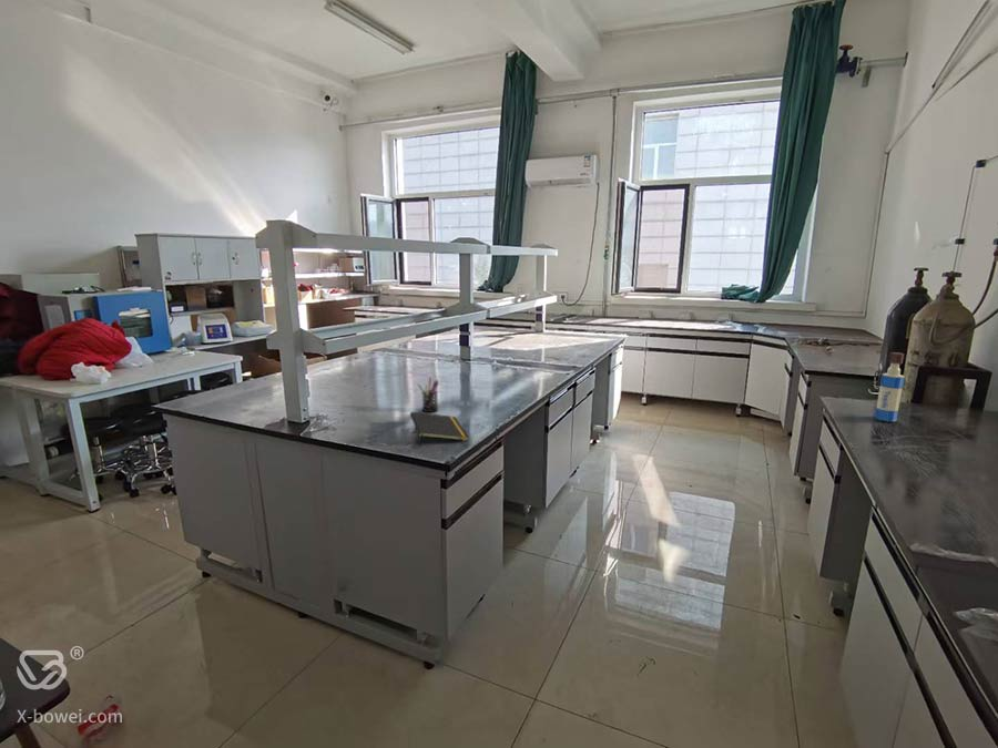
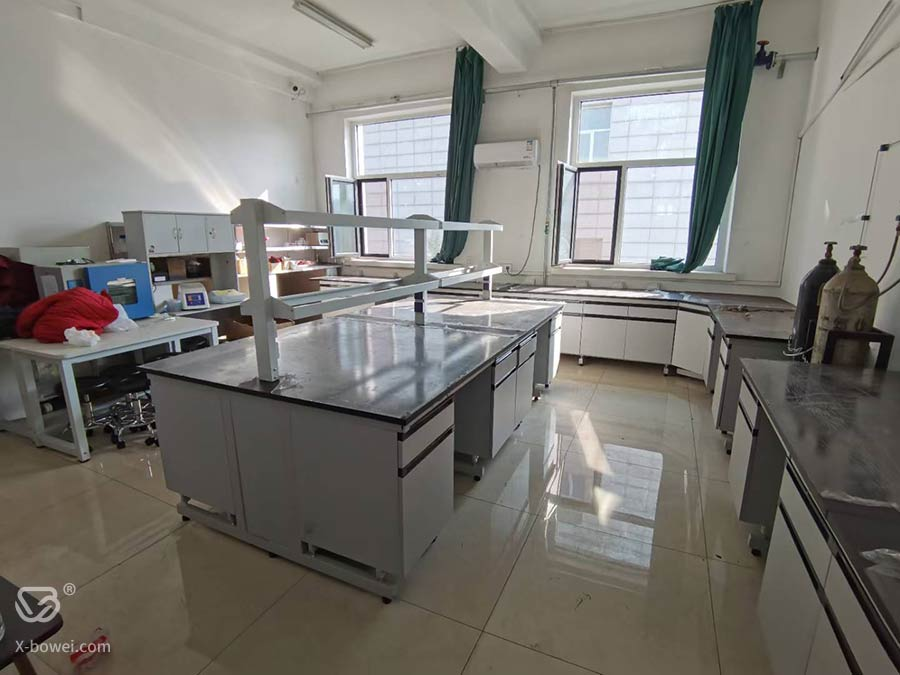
- pen holder (428, 393)
- tequila bottle (890, 387)
- notepad (438, 426)
